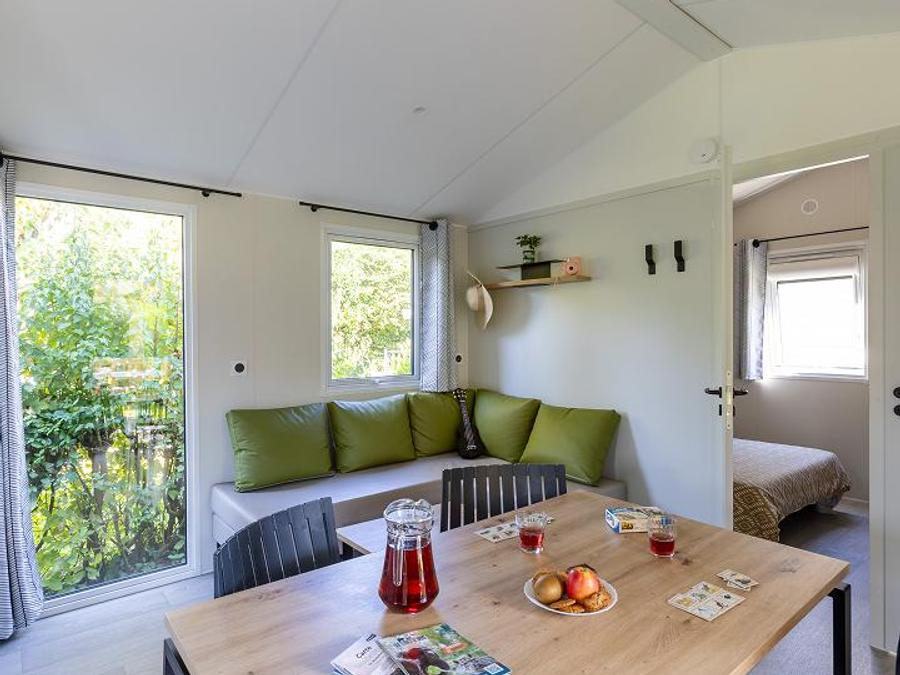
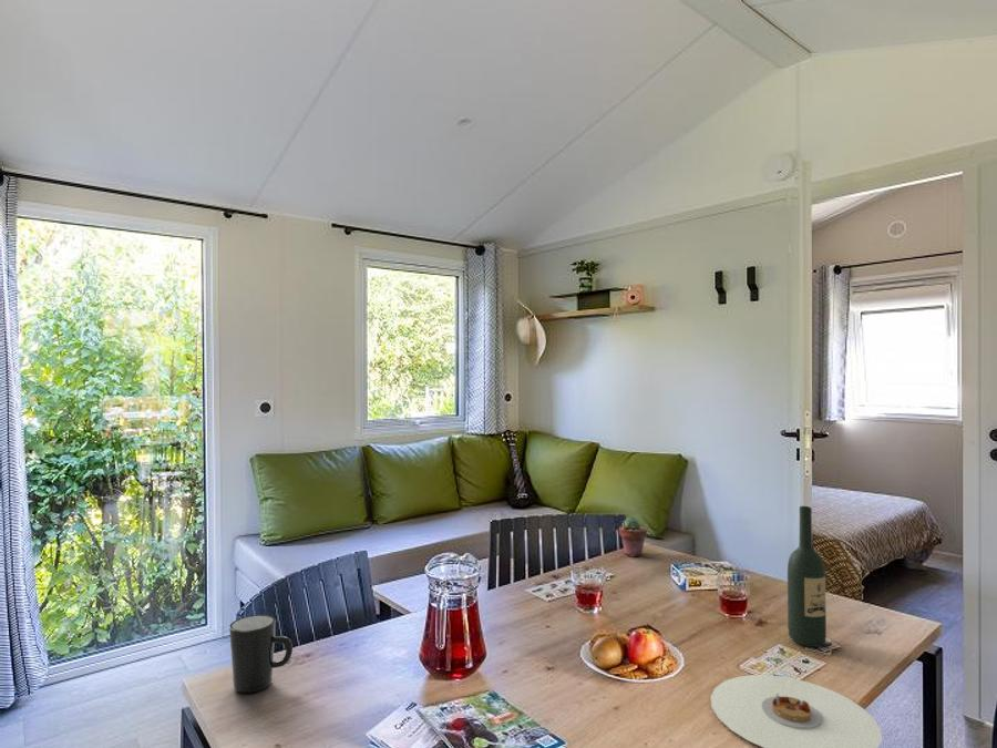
+ potted succulent (633, 535)
+ plate (791, 706)
+ wine bottle (805, 574)
+ mug (261, 653)
